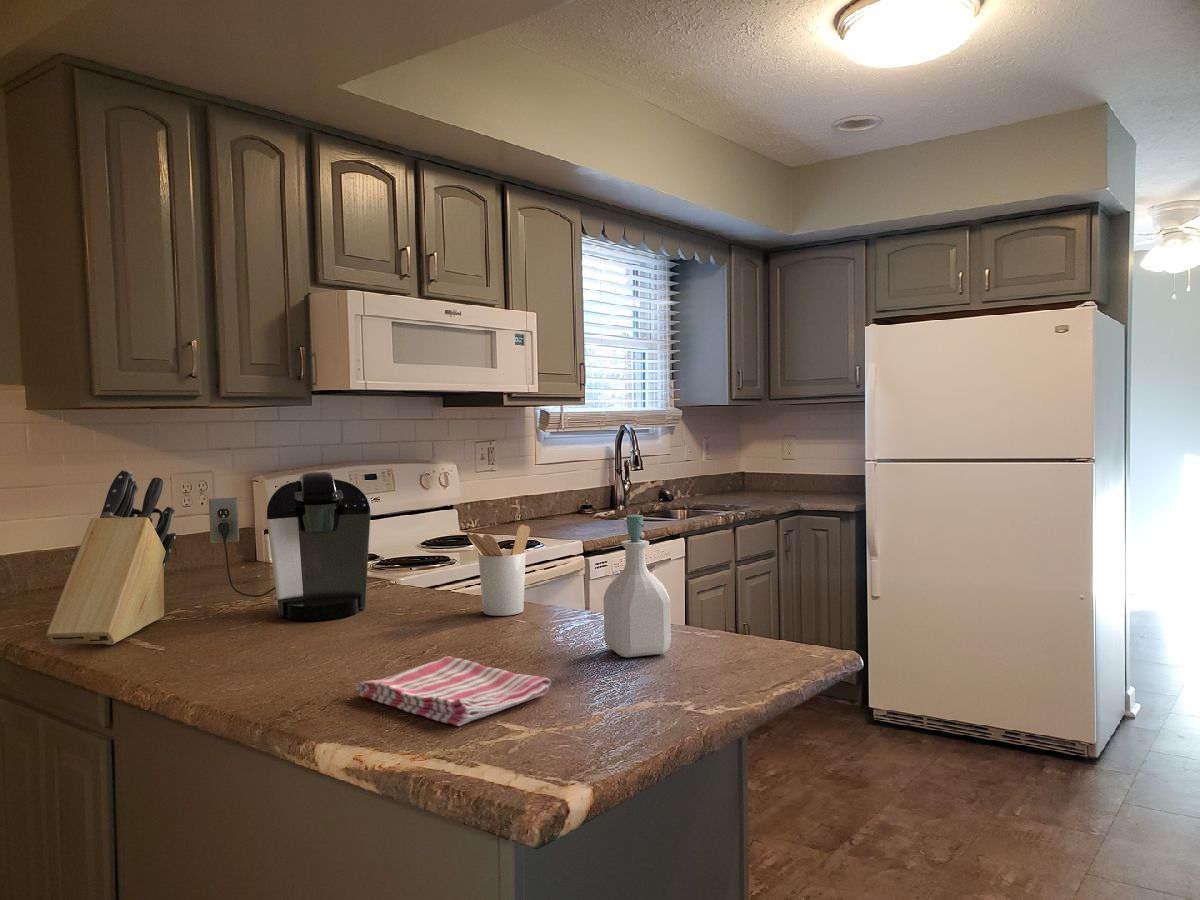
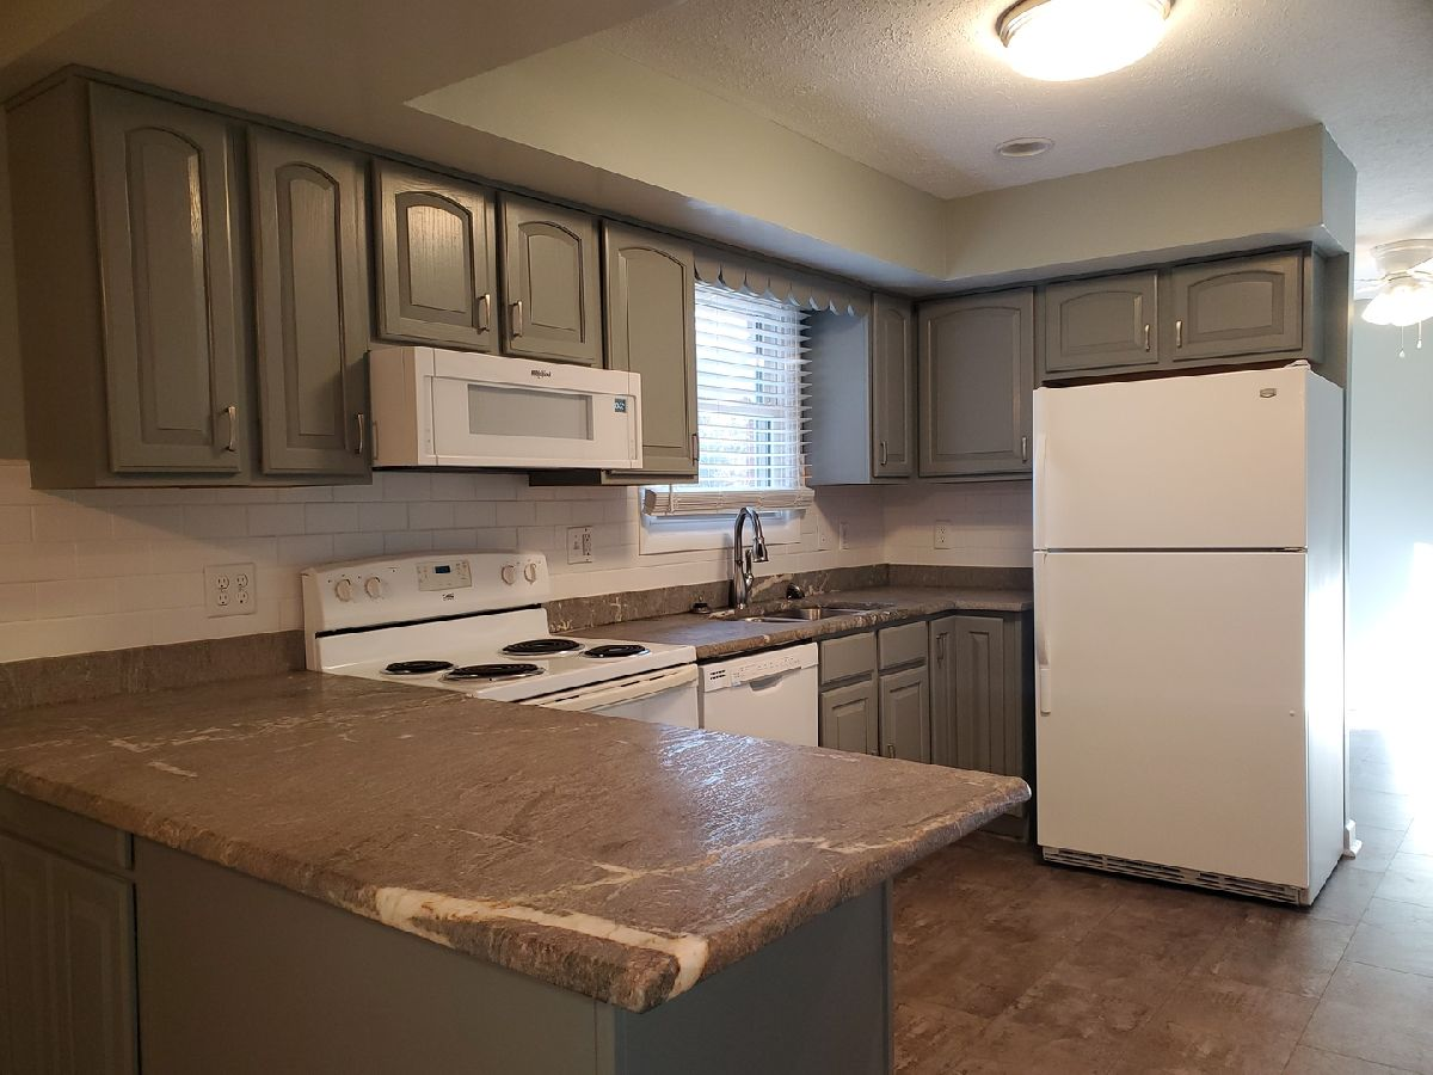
- utensil holder (496, 569)
- dish towel (453, 683)
- soap bottle (635, 583)
- knife block (118, 550)
- coffee maker (291, 543)
